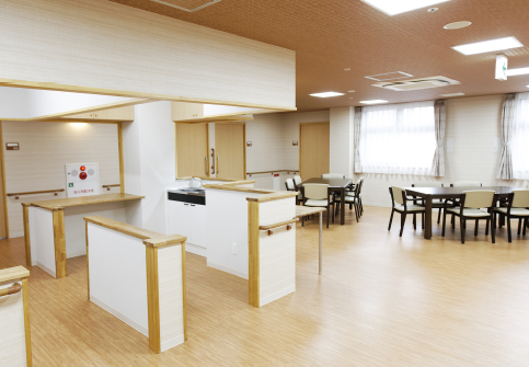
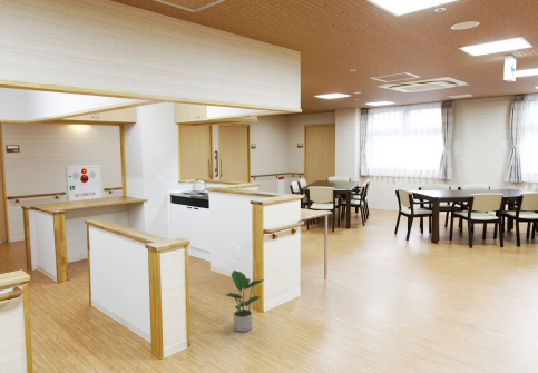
+ potted plant (242, 302)
